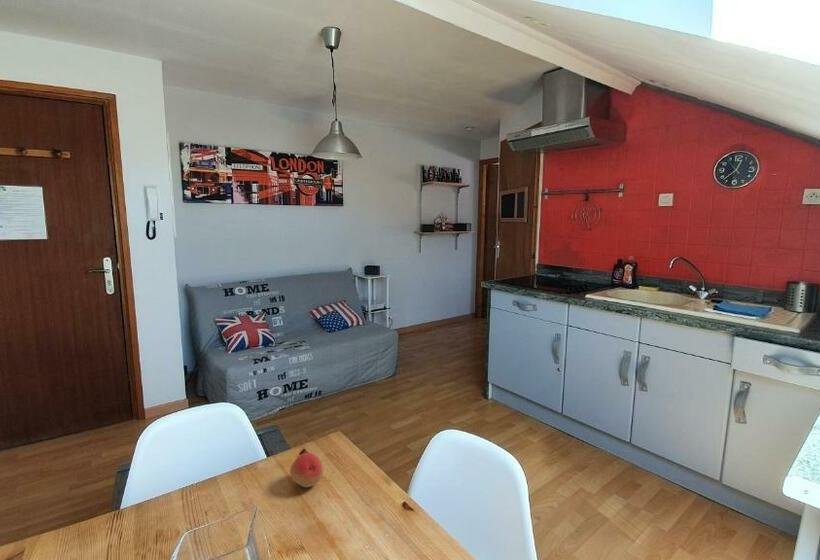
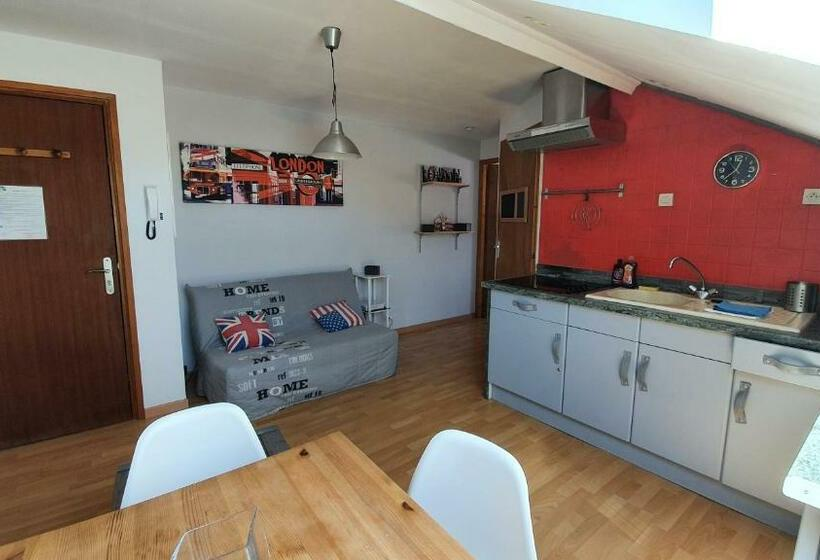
- fruit (306, 469)
